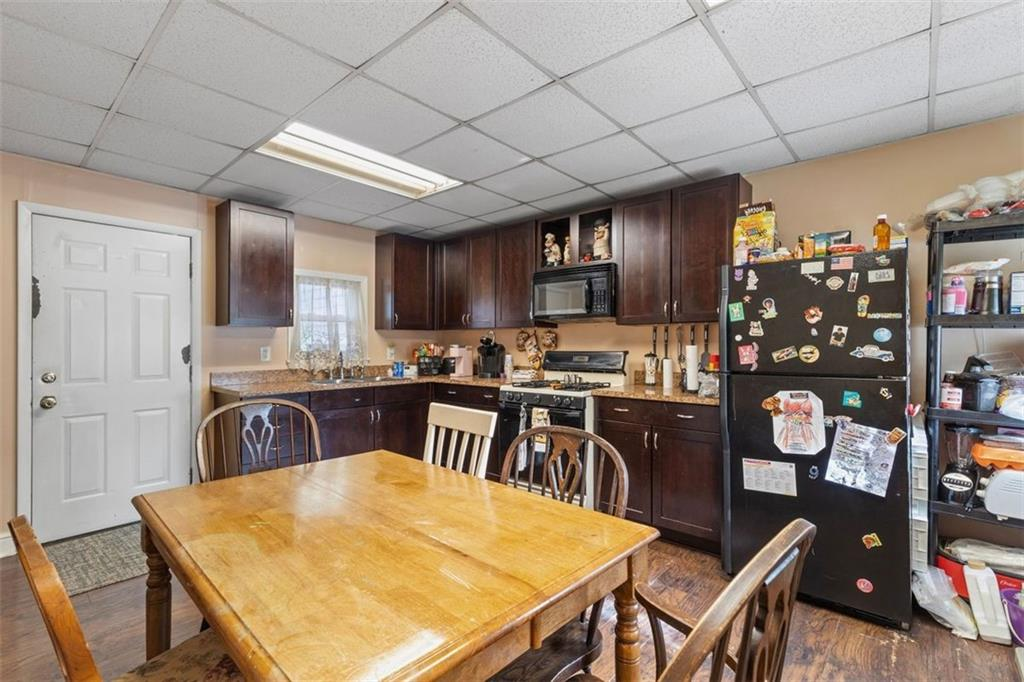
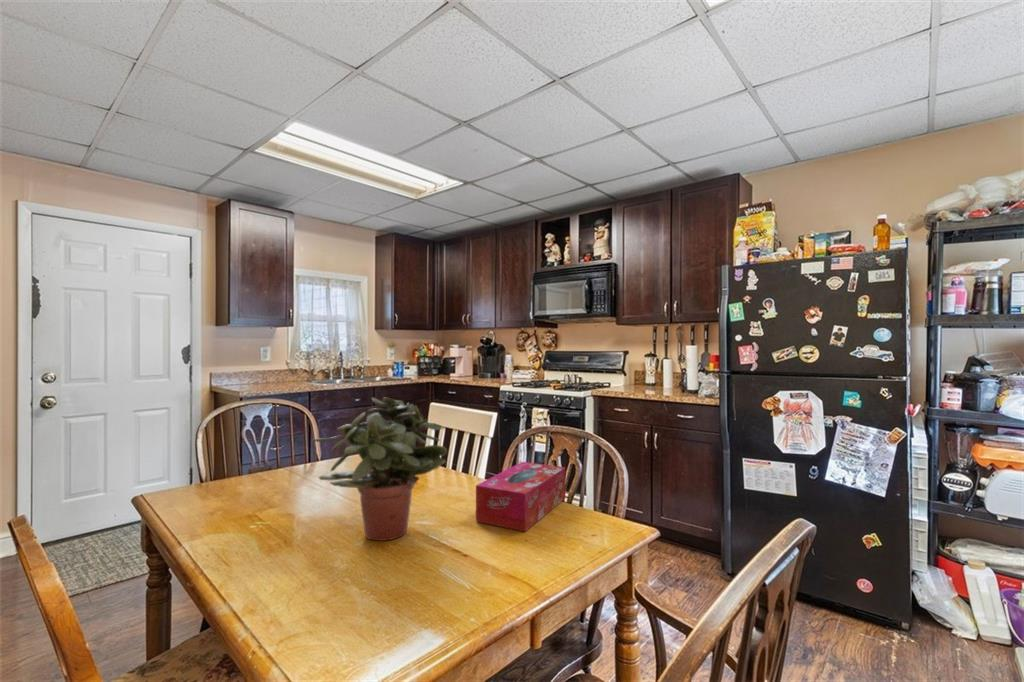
+ potted plant (384, 466)
+ tissue box (523, 492)
